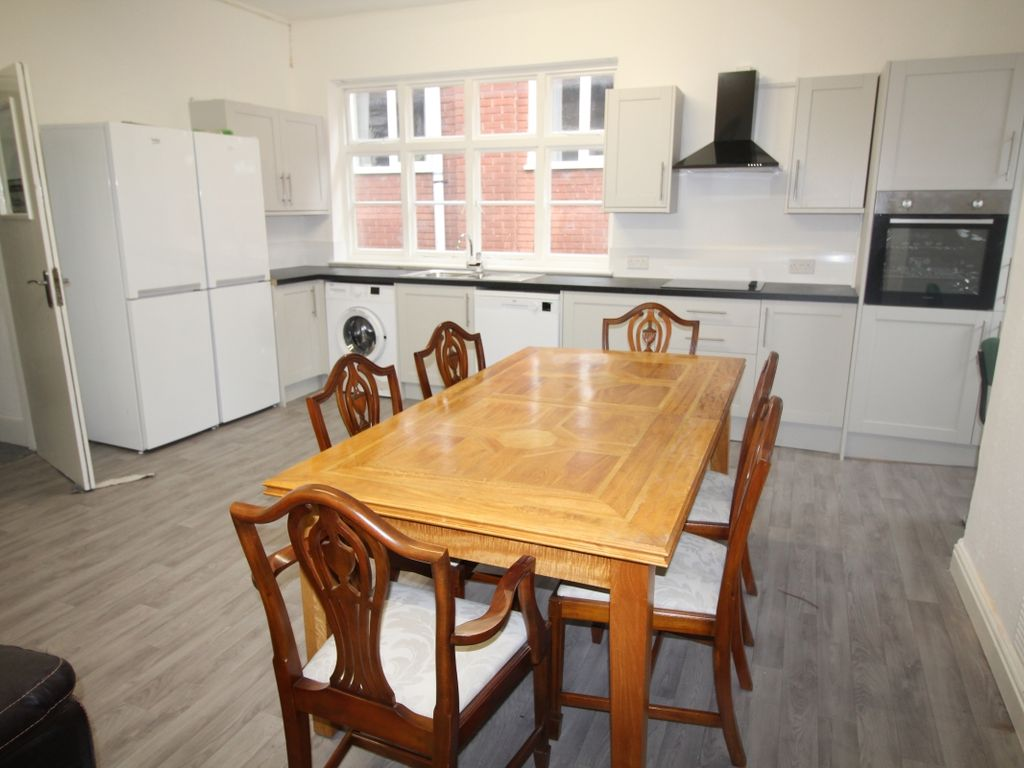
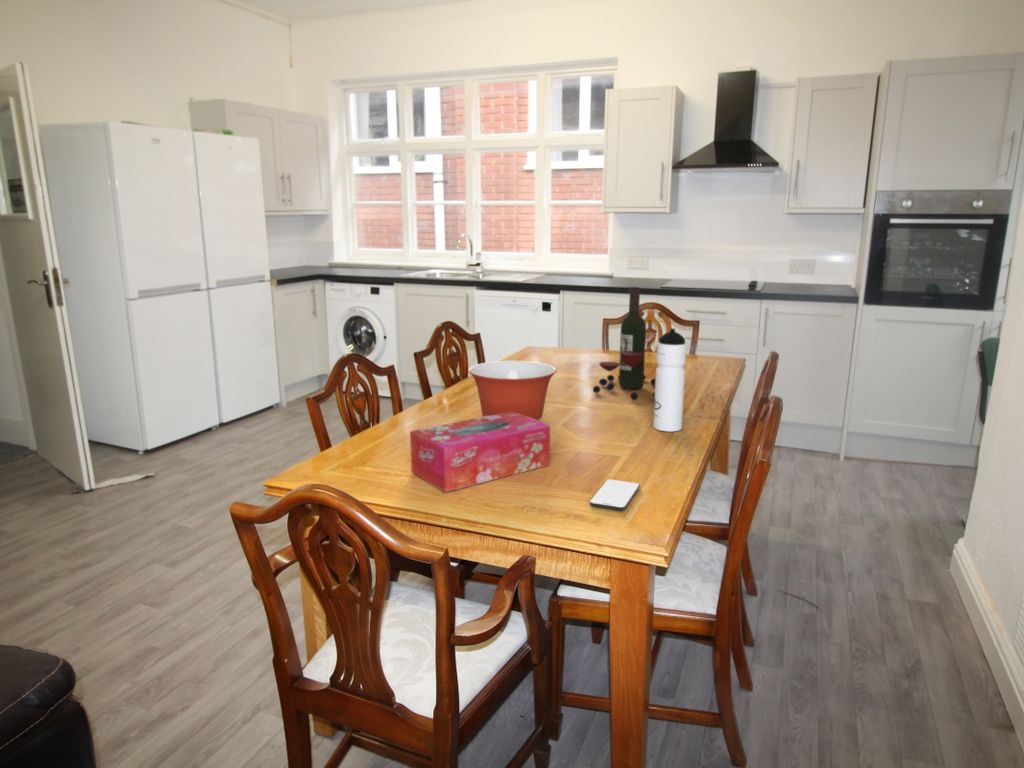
+ wine bottle (631, 340)
+ water bottle (670, 378)
+ tissue box (481, 448)
+ smartphone (615, 494)
+ mixing bowl (512, 396)
